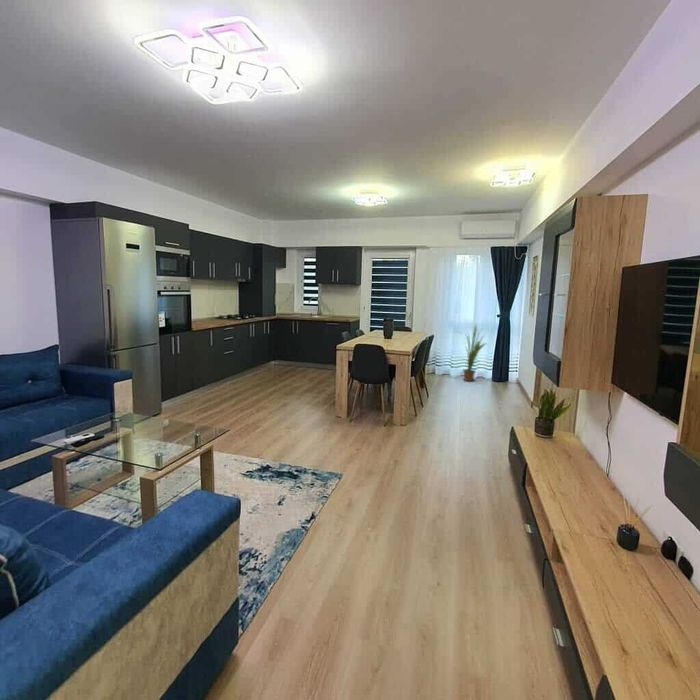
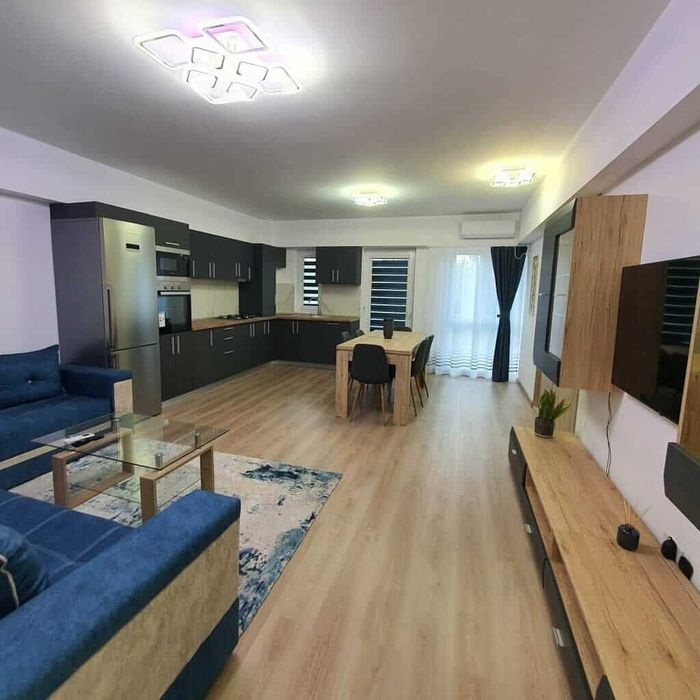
- house plant (469, 352)
